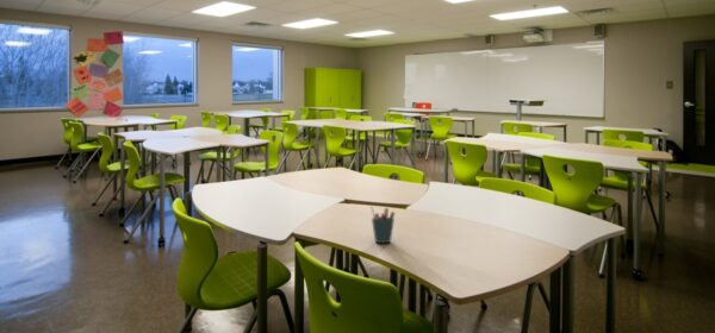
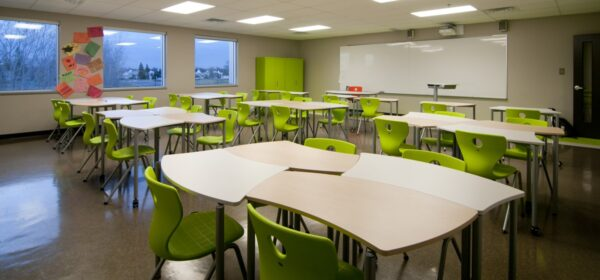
- pen holder (383, 224)
